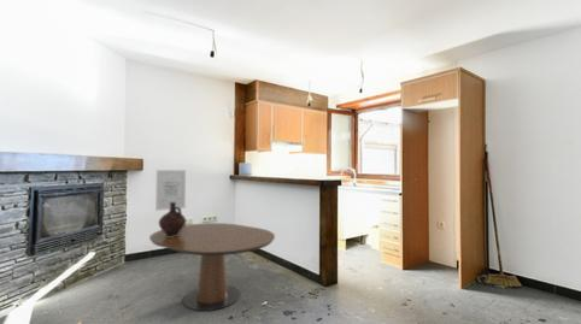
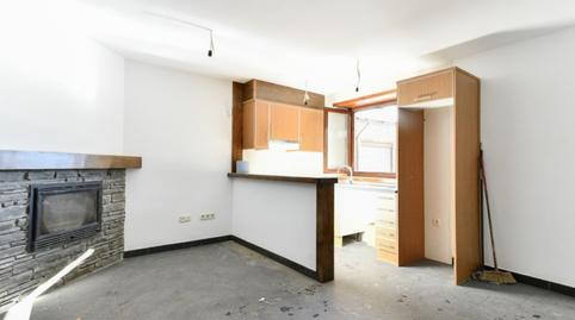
- wall art (171, 189)
- ceramic jug (172, 218)
- dining table (218, 263)
